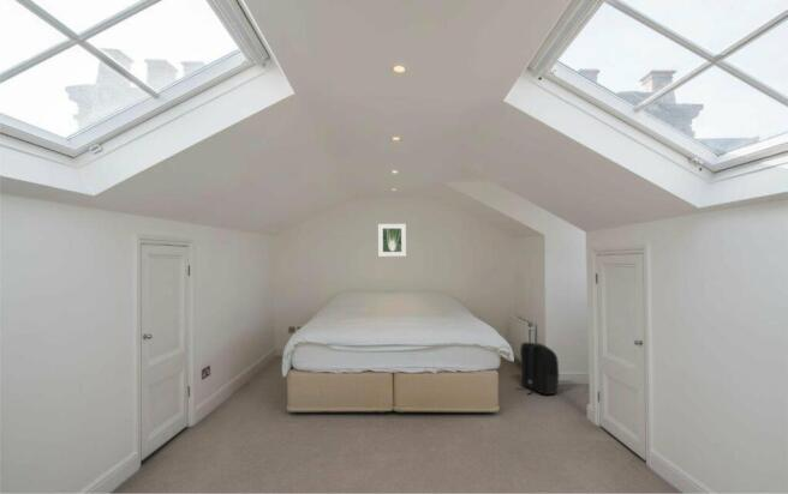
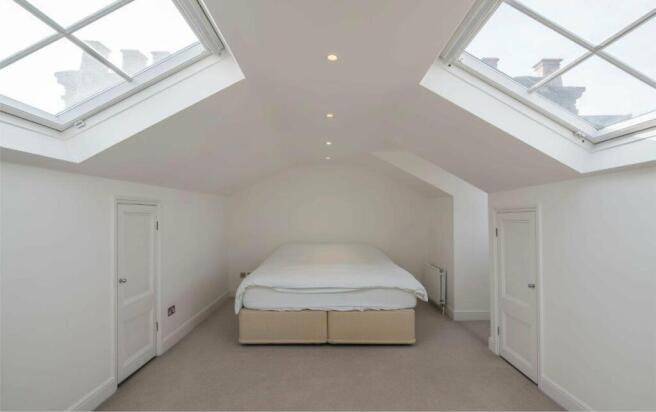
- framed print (392, 240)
- backpack (536, 366)
